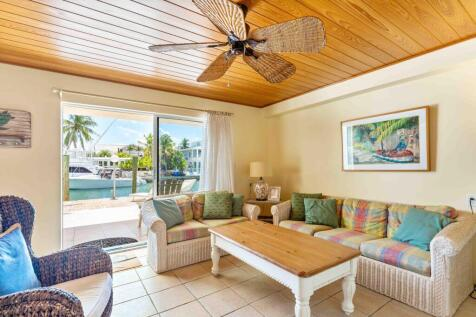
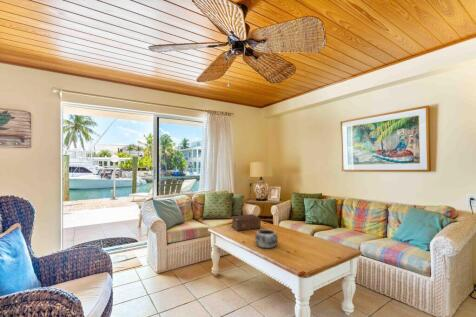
+ decorative bowl (266, 238)
+ bible (245, 222)
